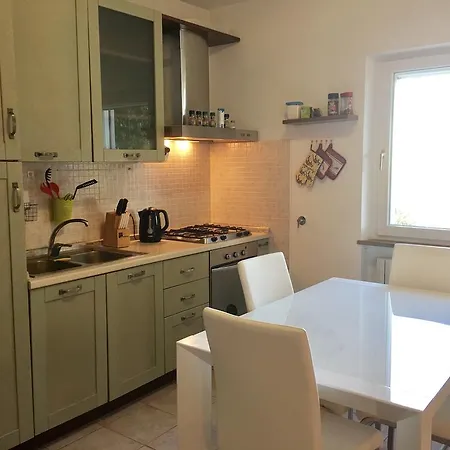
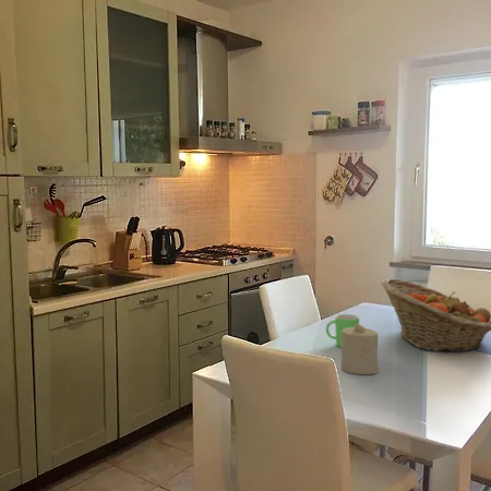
+ fruit basket (435, 311)
+ mug (342, 330)
+ candle (359, 346)
